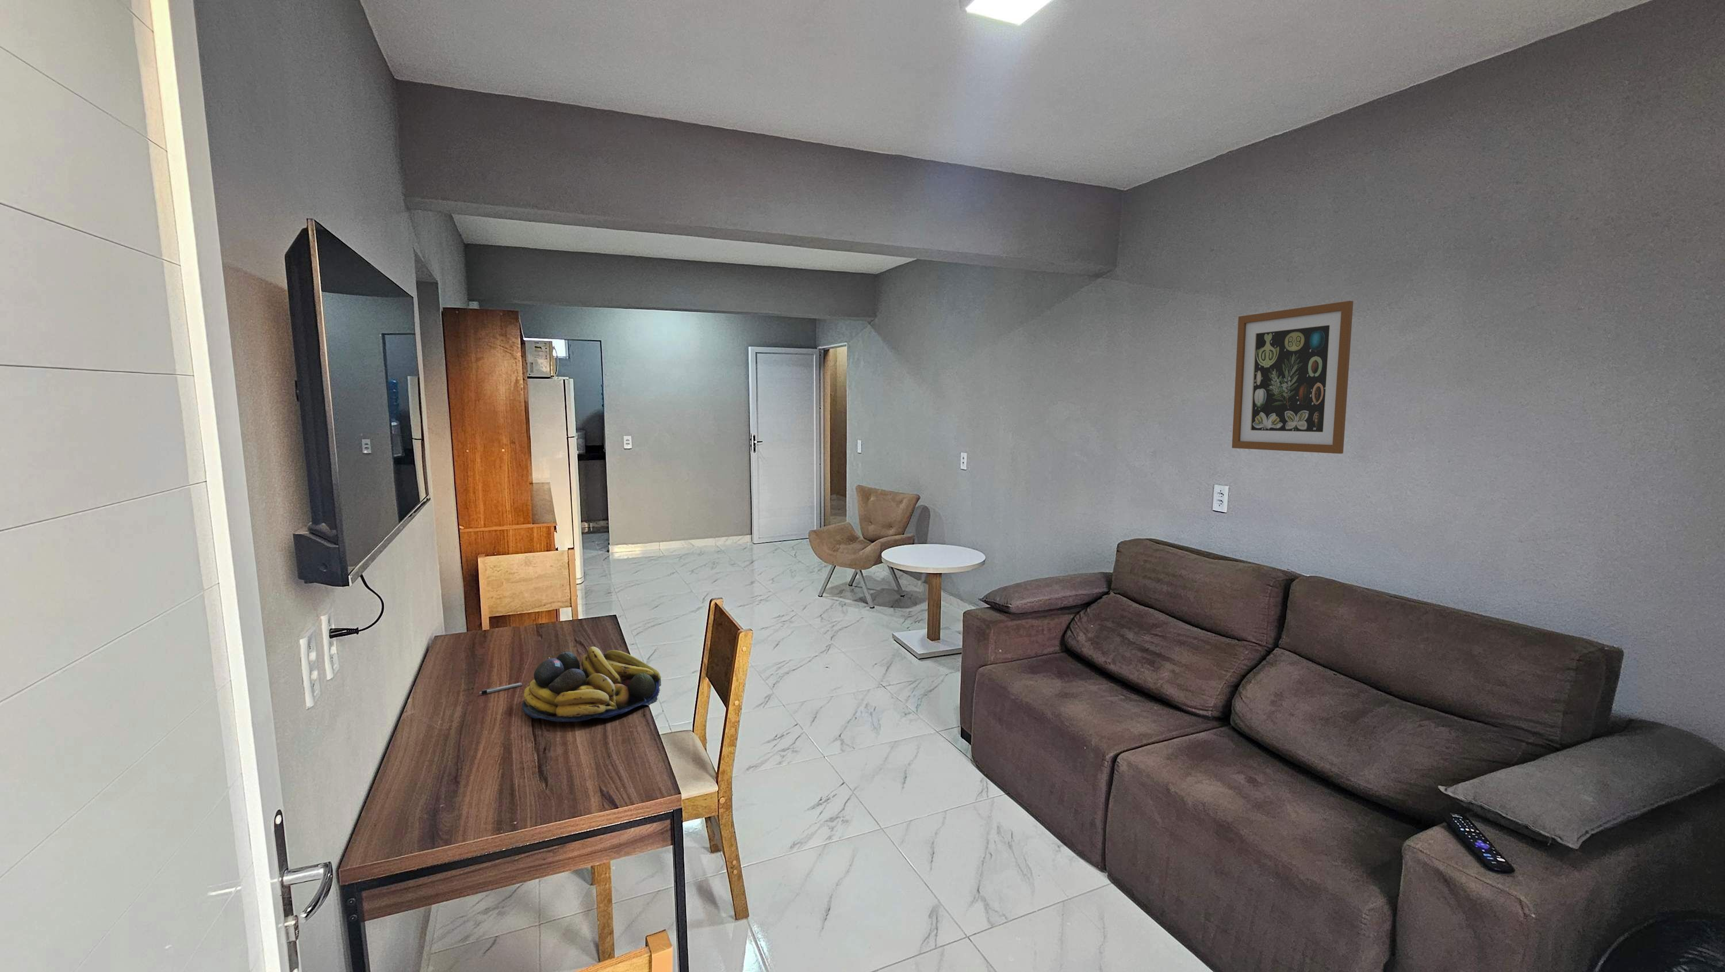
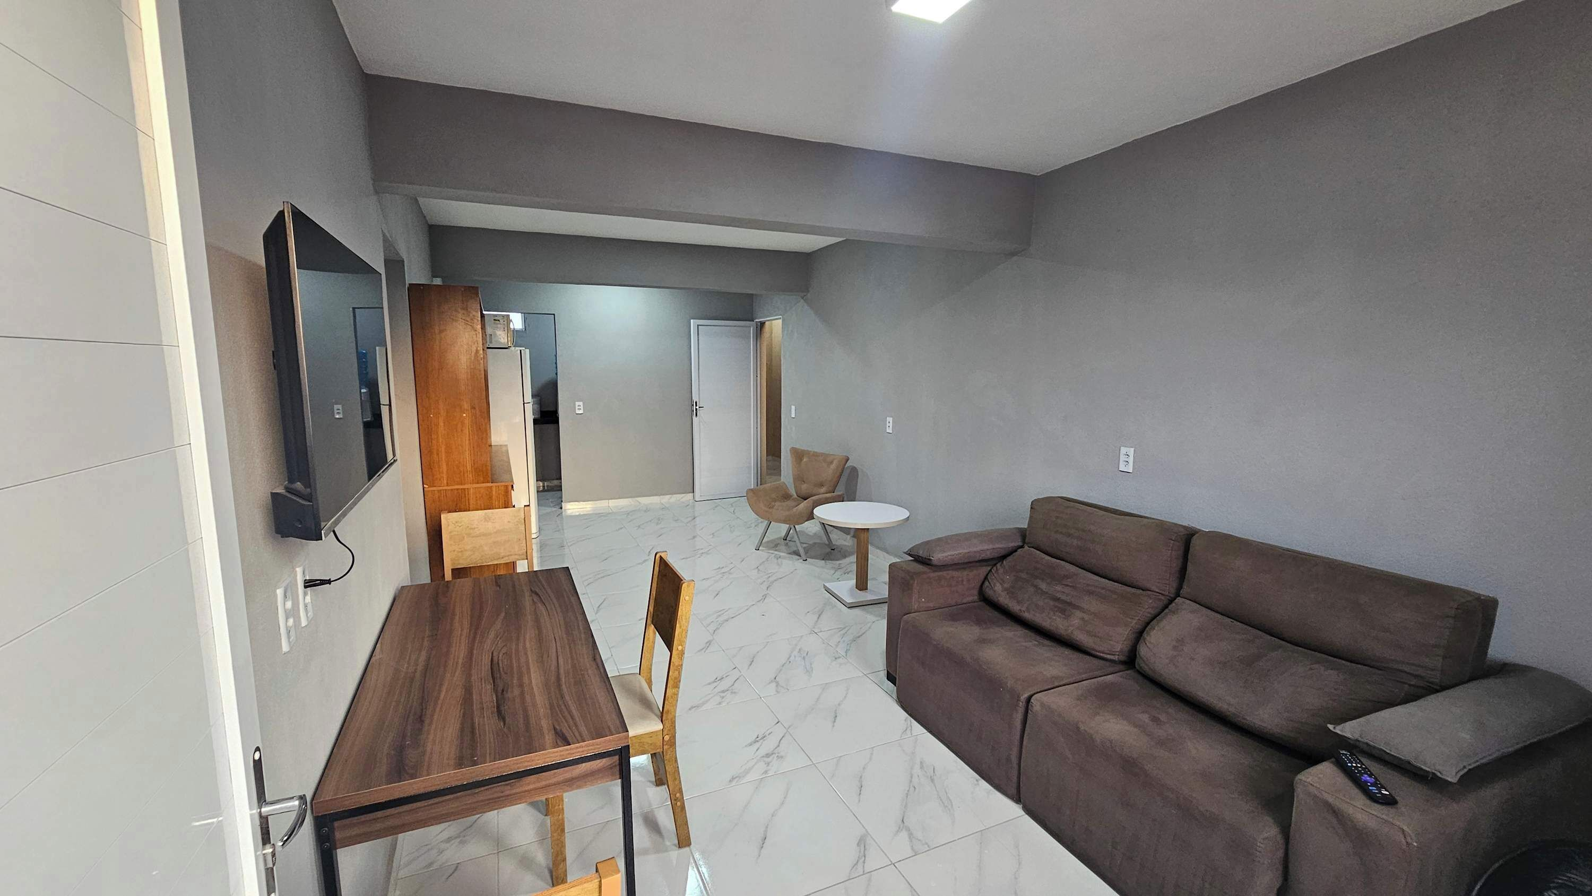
- pen (501, 689)
- fruit bowl (592, 674)
- wall art (1288, 381)
